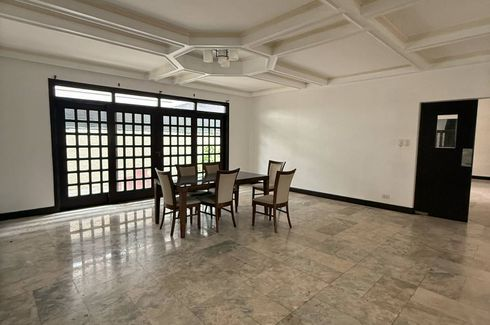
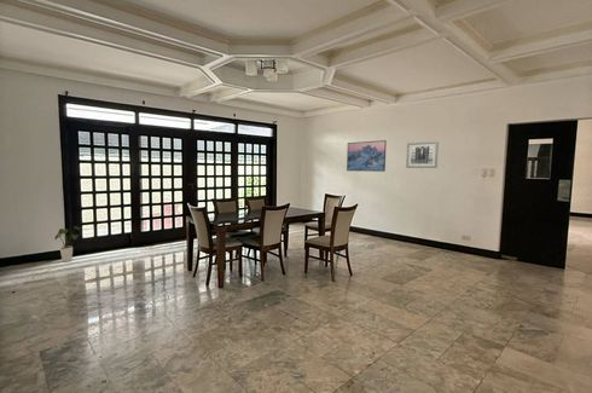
+ wall art (422, 155)
+ house plant (68, 243)
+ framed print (365, 156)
